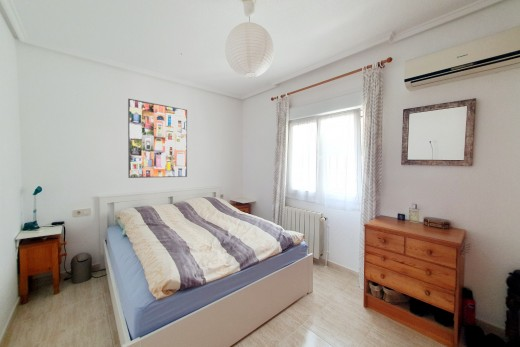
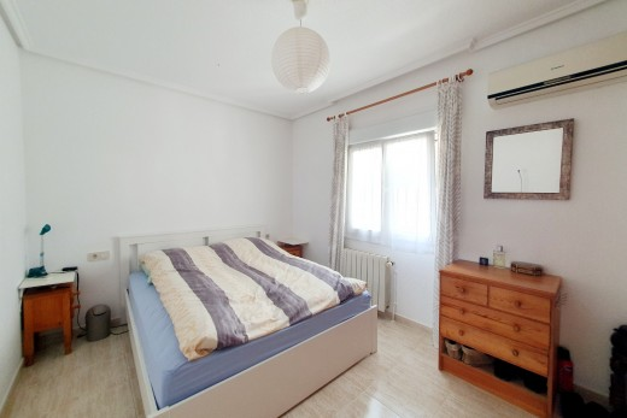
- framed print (160, 141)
